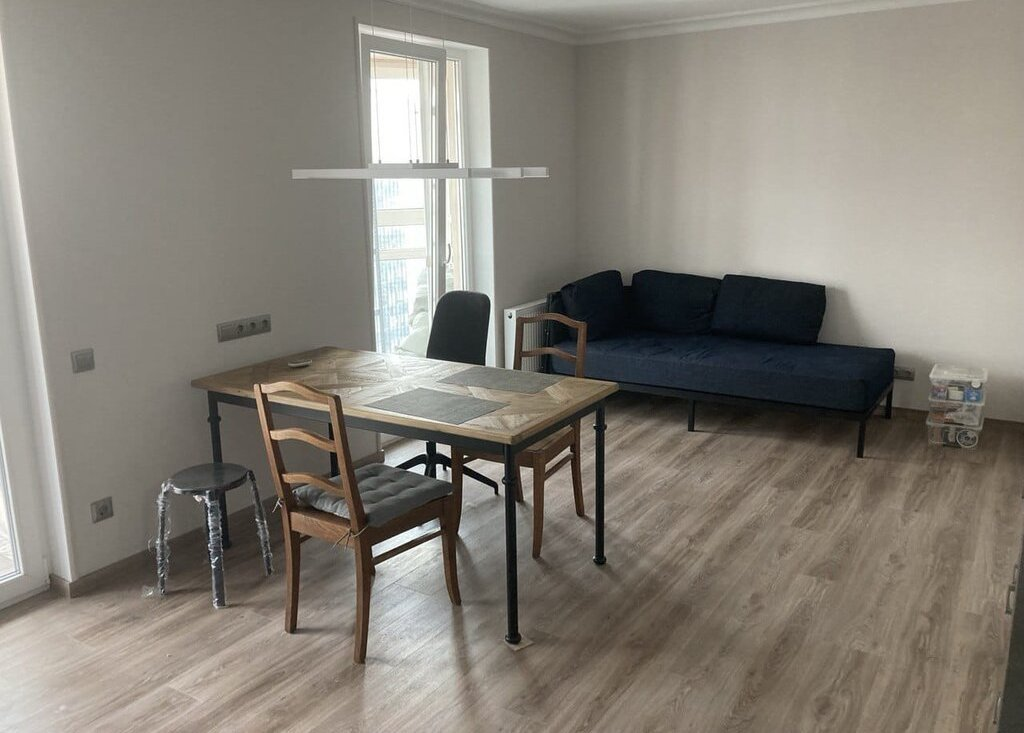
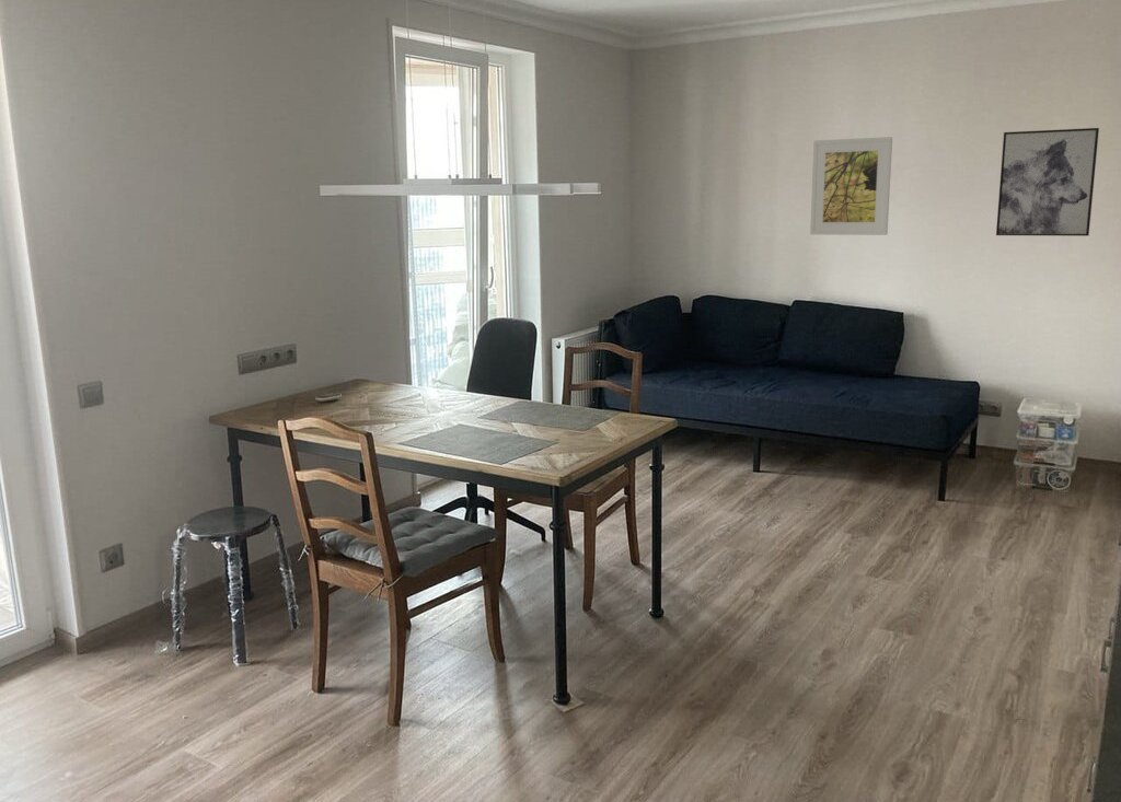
+ wall art (1045, 183)
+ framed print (850, 187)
